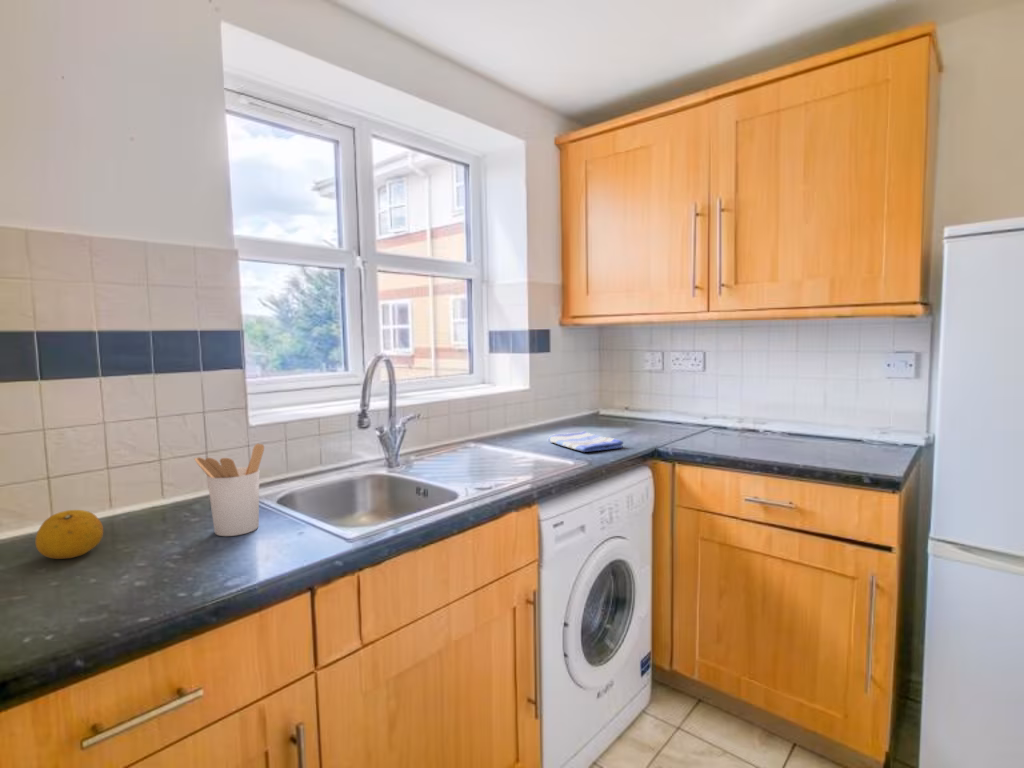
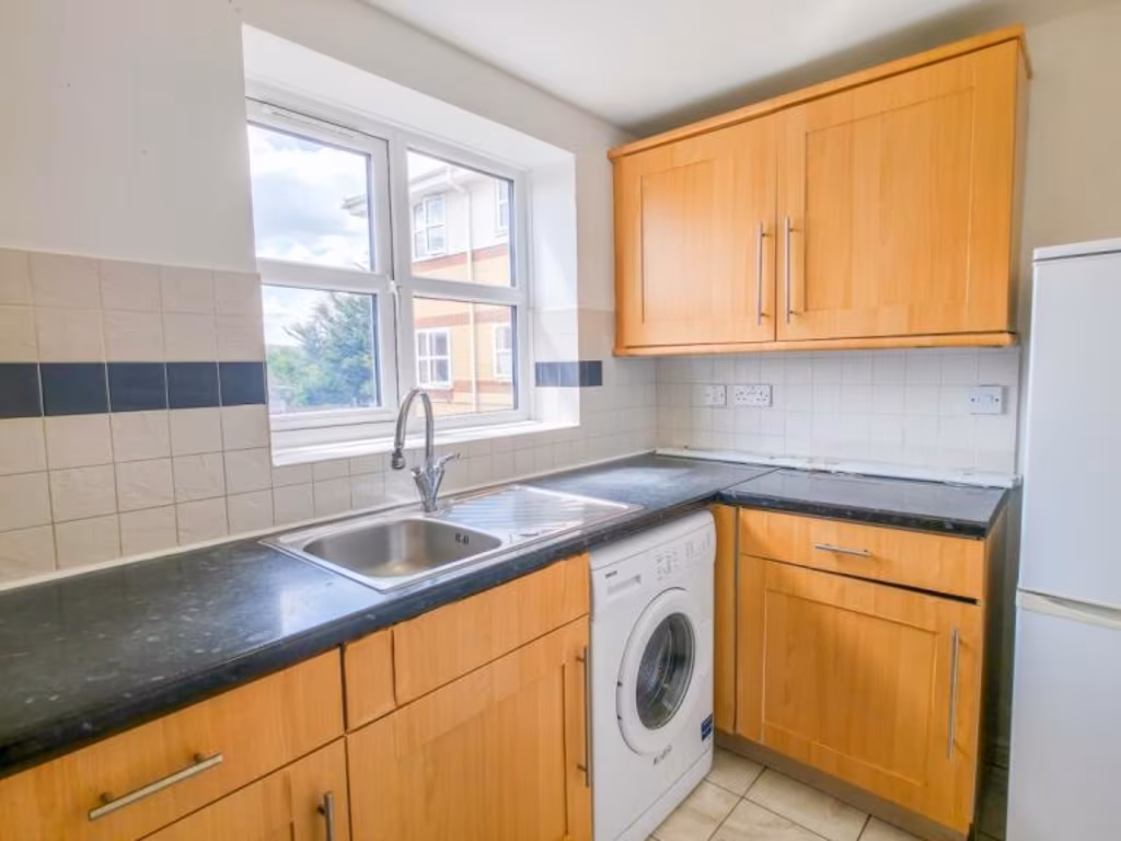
- fruit (70, 533)
- dish towel (584, 441)
- utensil holder (229, 490)
